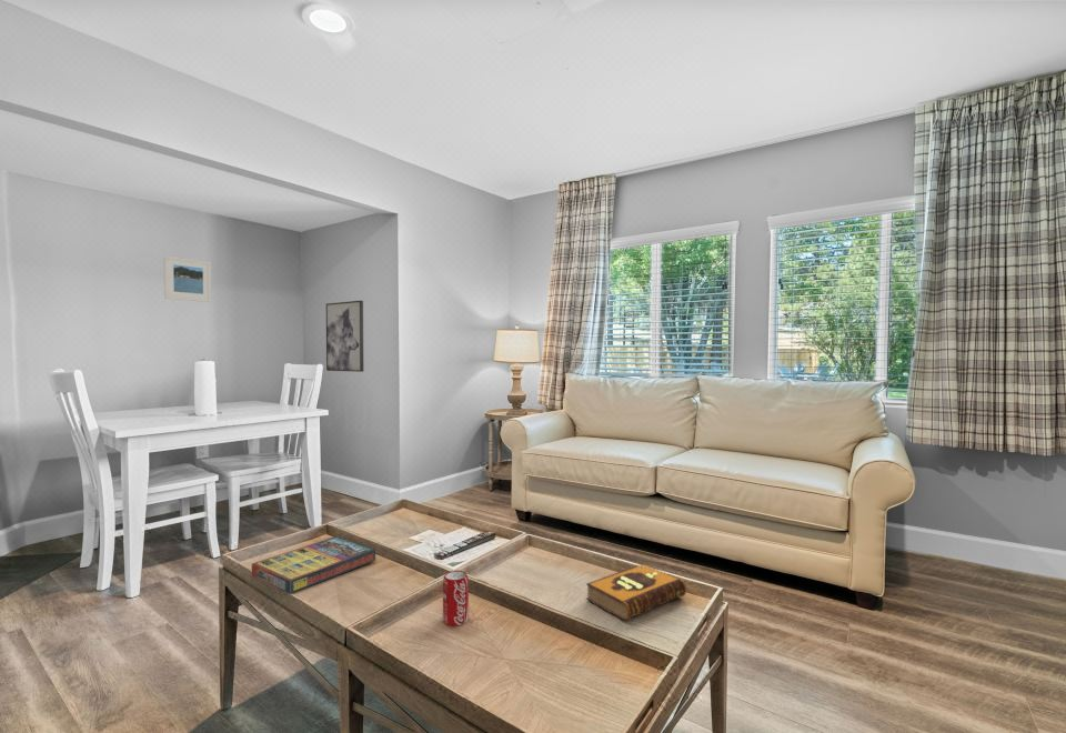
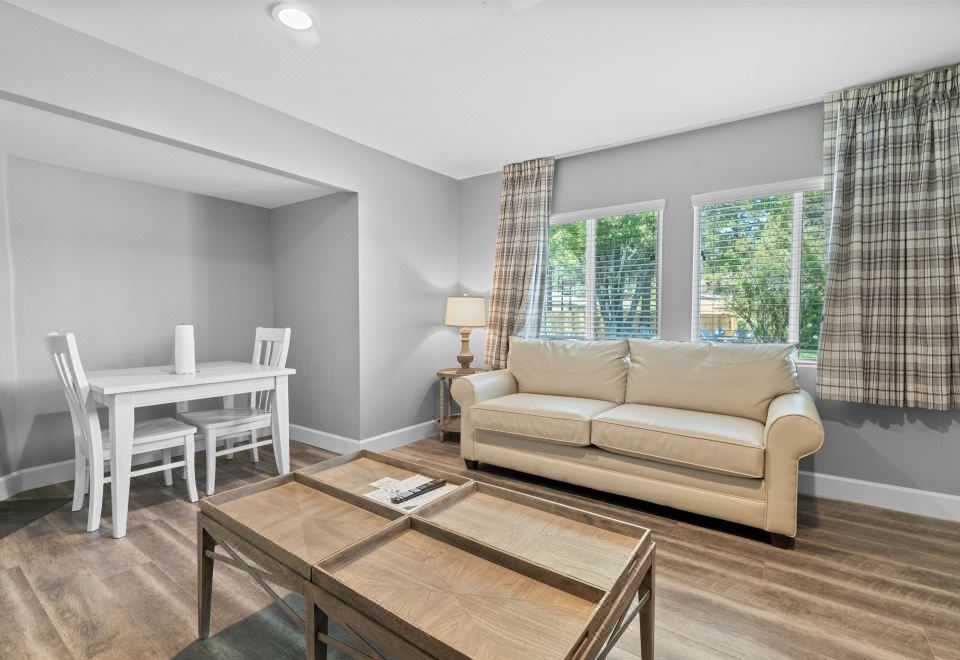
- hardback book (636, 591)
- game compilation box (315, 562)
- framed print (188, 279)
- beverage can (455, 598)
- wall art (344, 337)
